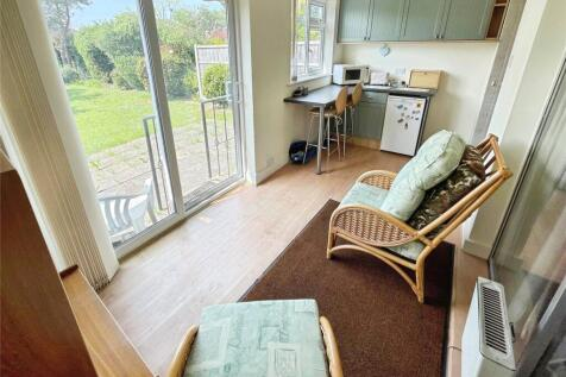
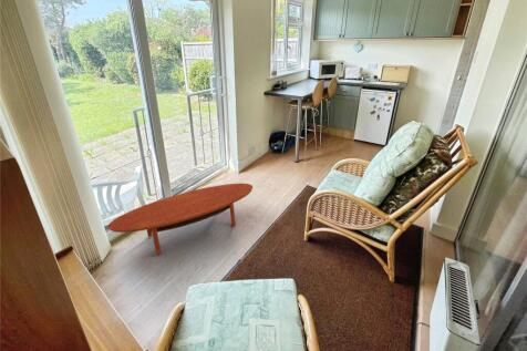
+ coffee table (192, 217)
